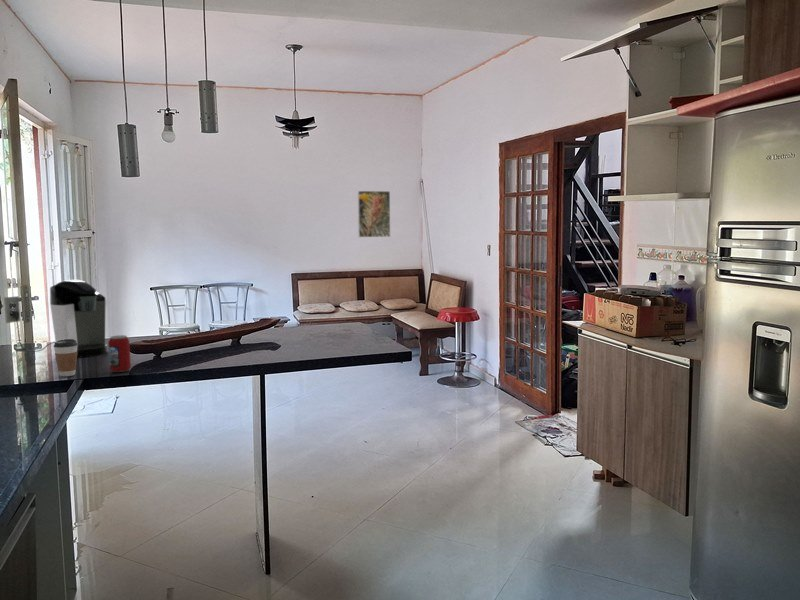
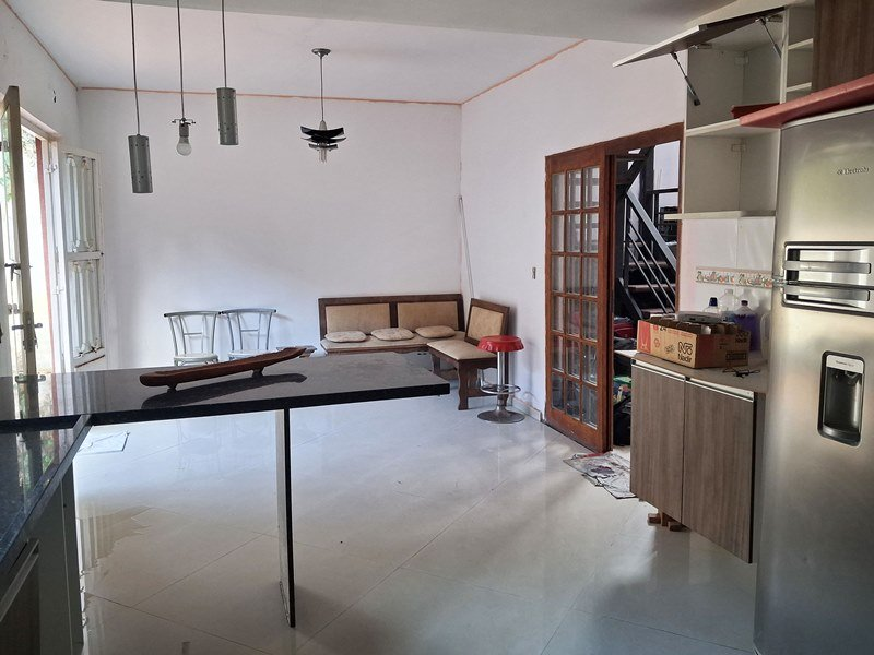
- coffee cup (66, 357)
- beverage can (119, 353)
- coffee maker (65, 318)
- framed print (374, 214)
